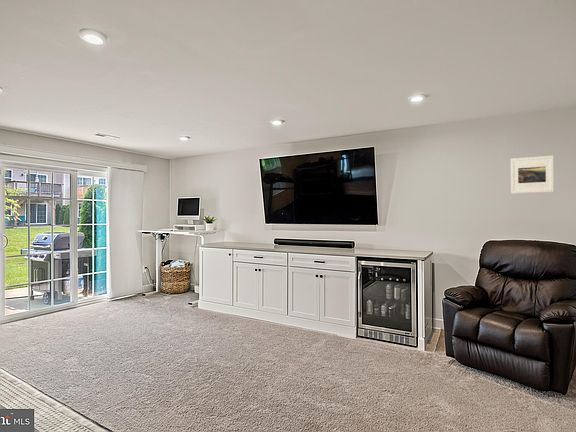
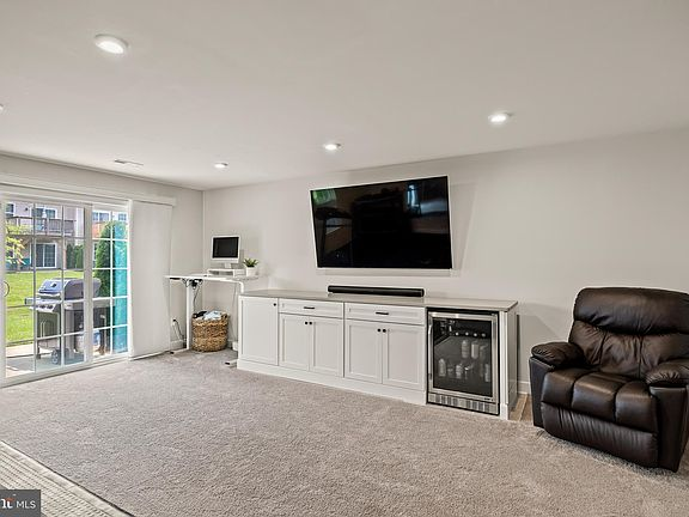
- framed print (531, 175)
